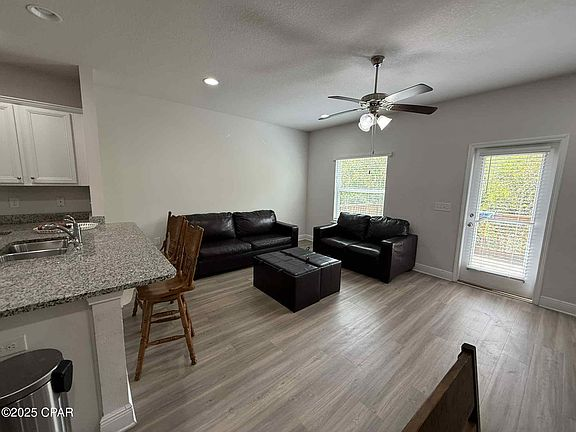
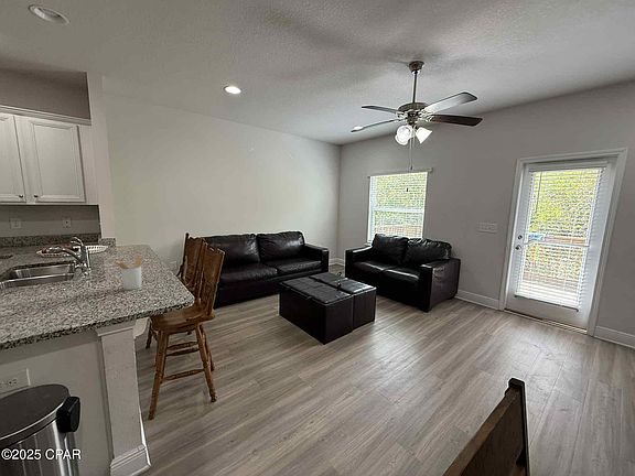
+ utensil holder (128, 273)
